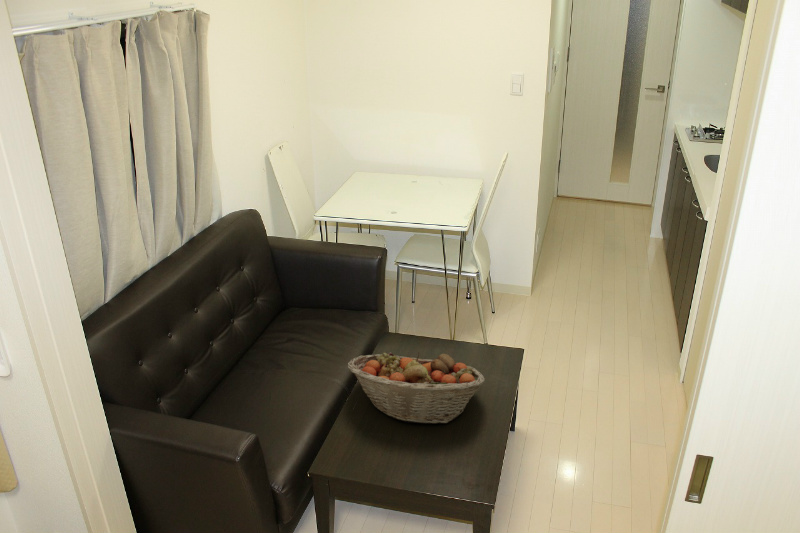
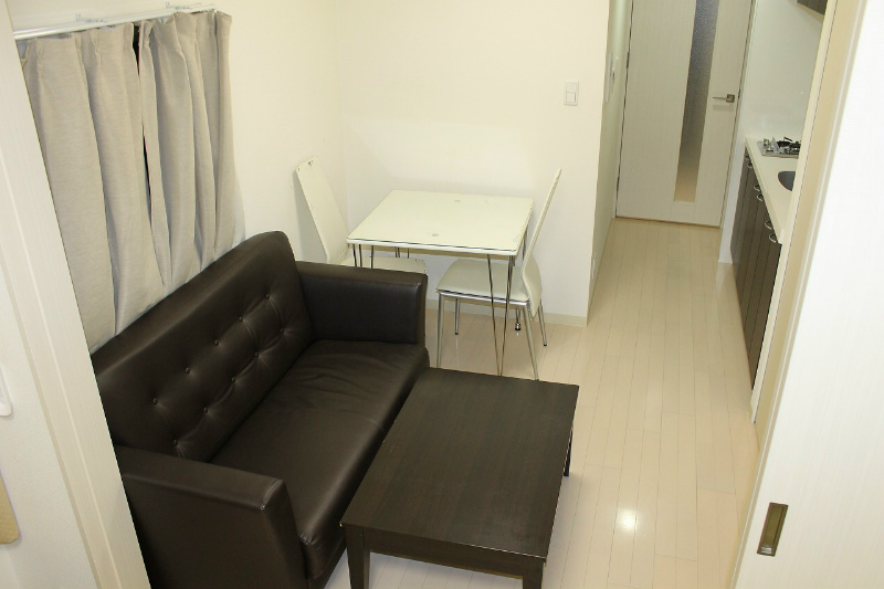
- fruit basket (415, 380)
